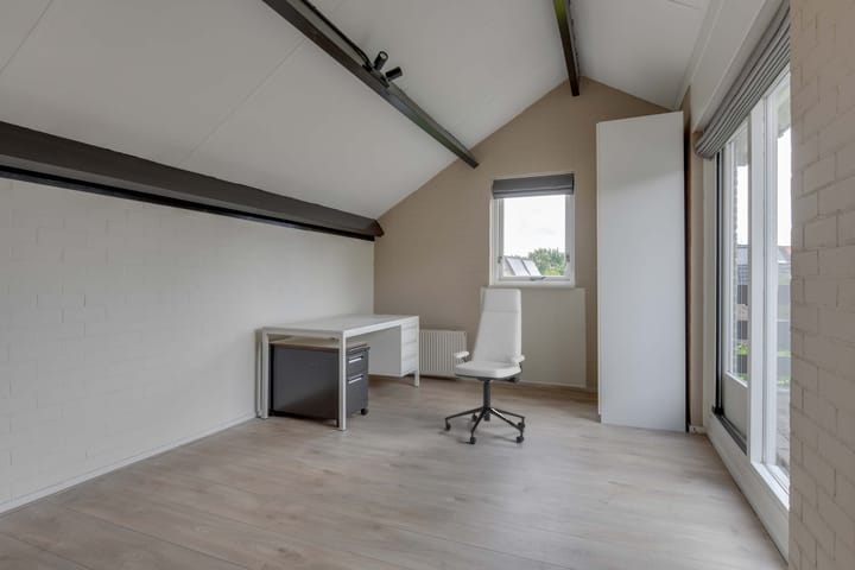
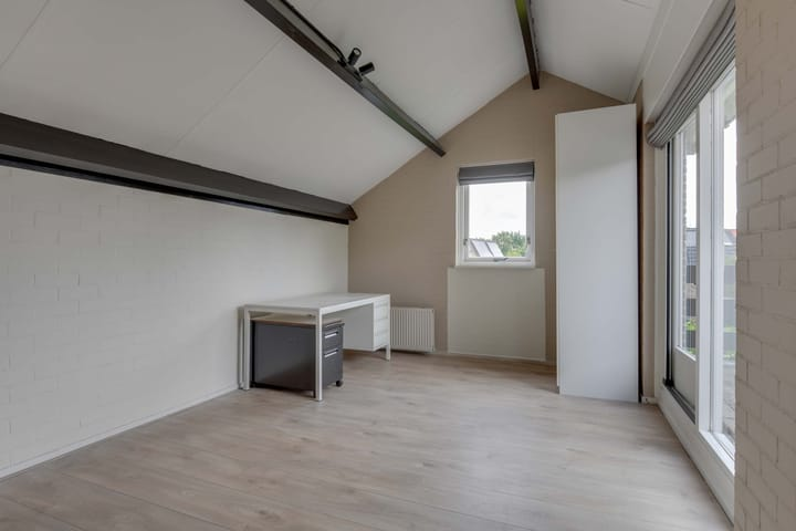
- office chair (488, 359)
